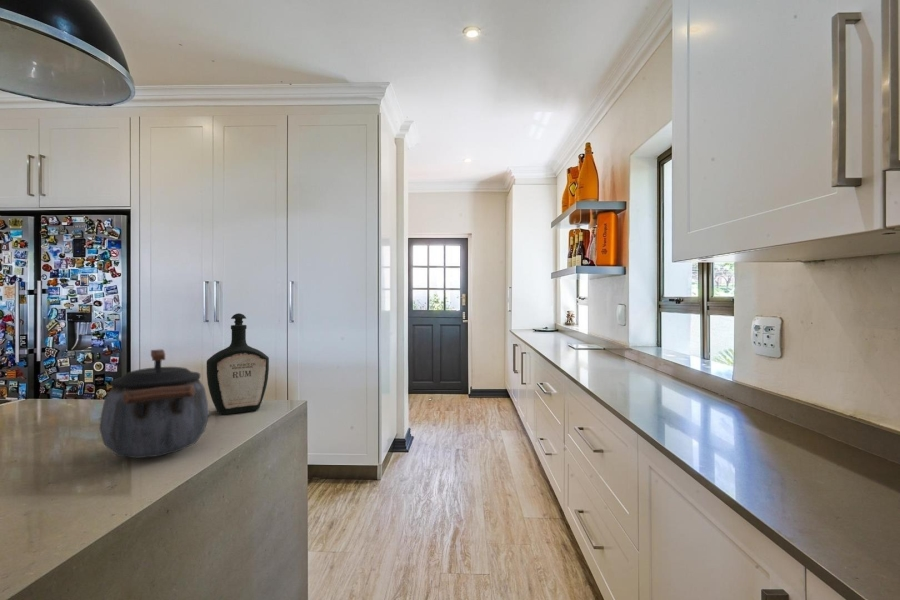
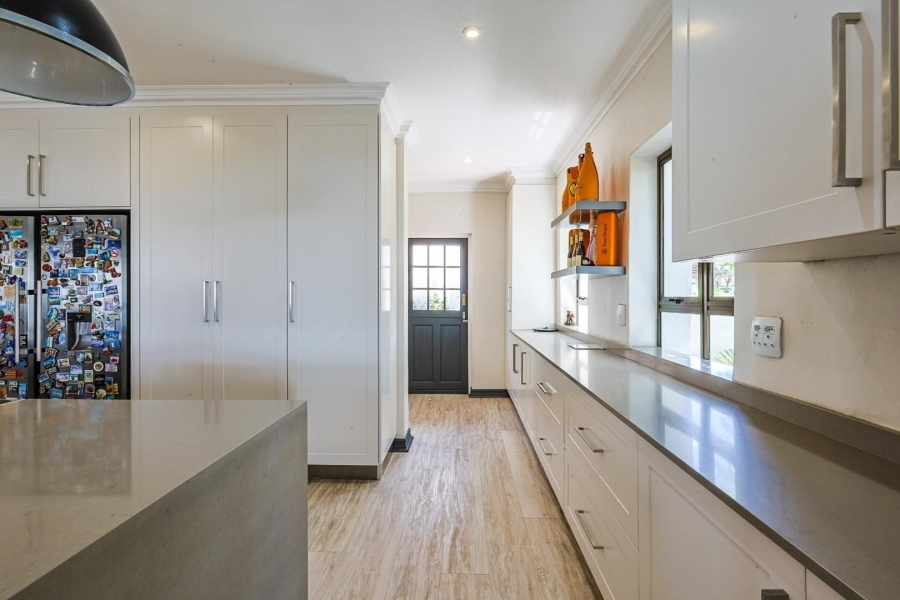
- bottle (238, 361)
- kettle (157, 401)
